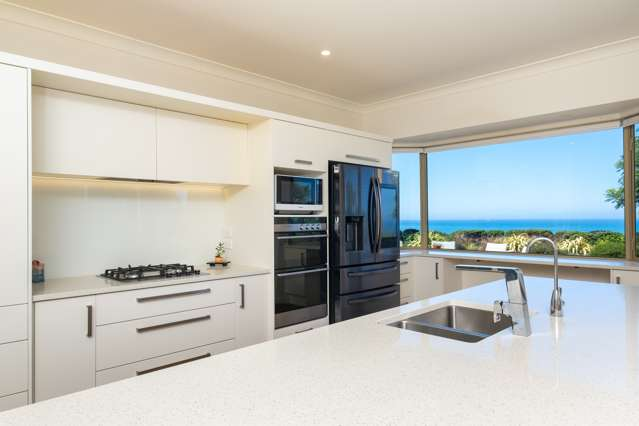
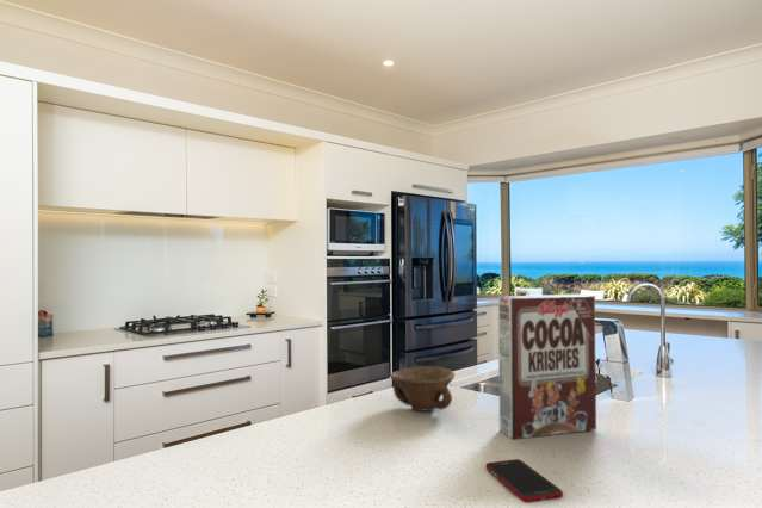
+ bowl (423, 390)
+ cell phone (521, 479)
+ cereal box (546, 363)
